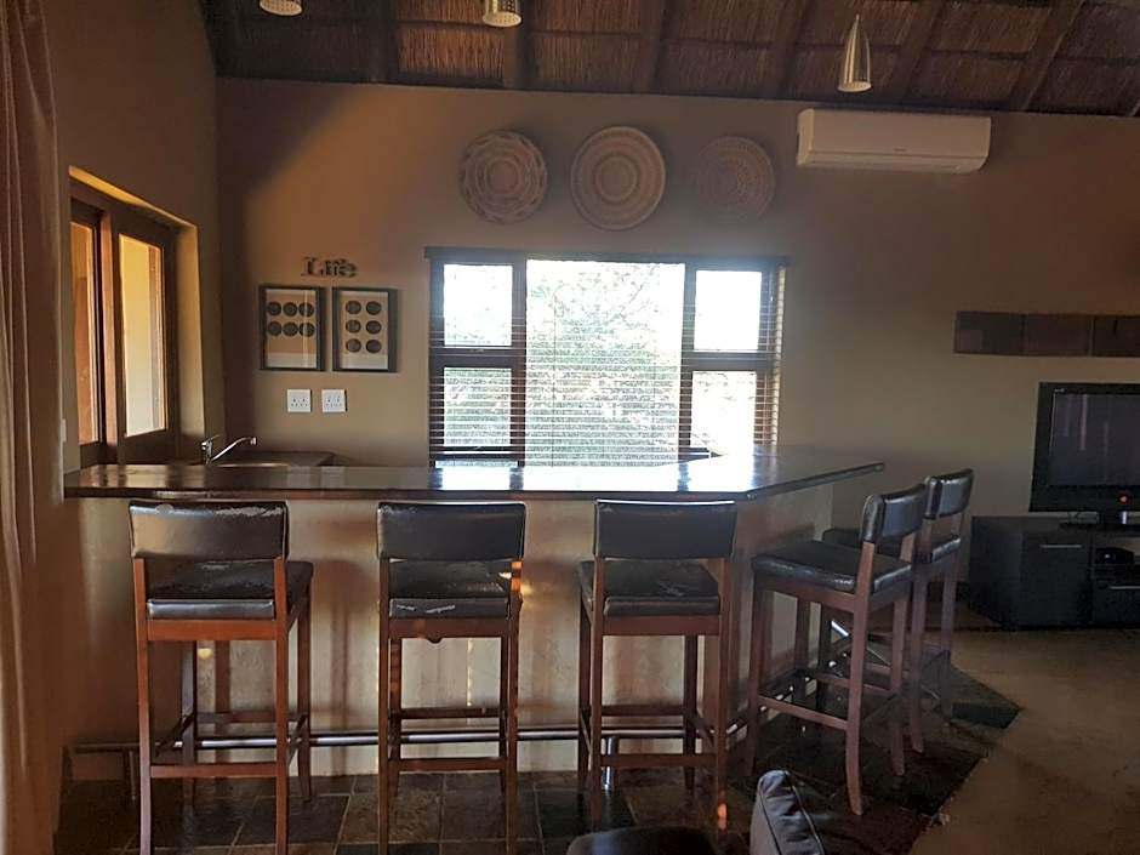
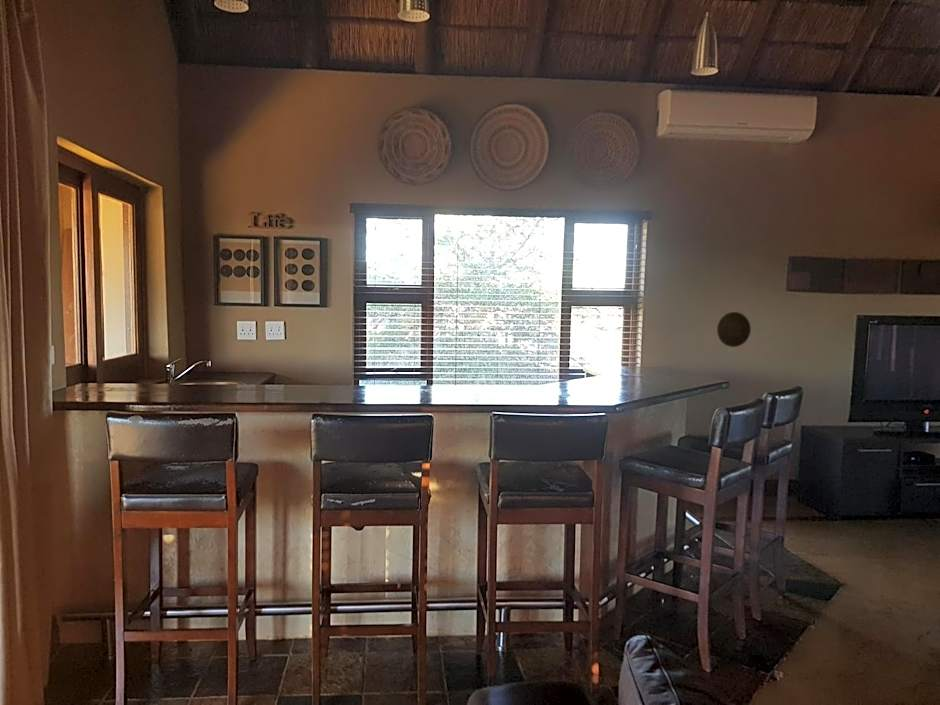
+ decorative plate (734, 329)
